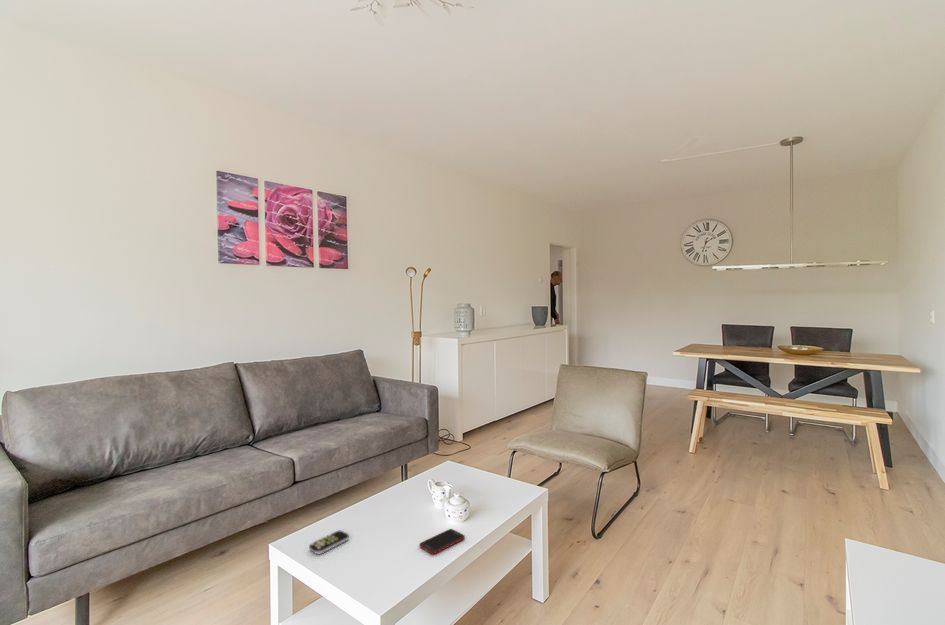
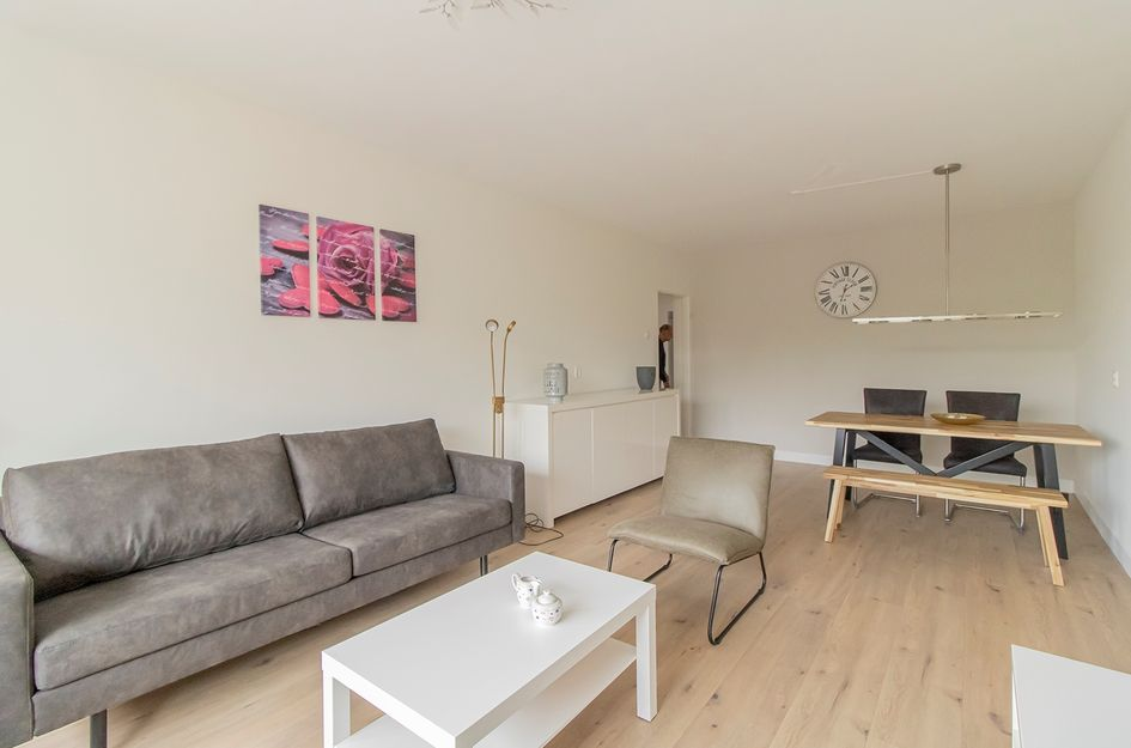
- remote control (329, 541)
- cell phone (442, 541)
